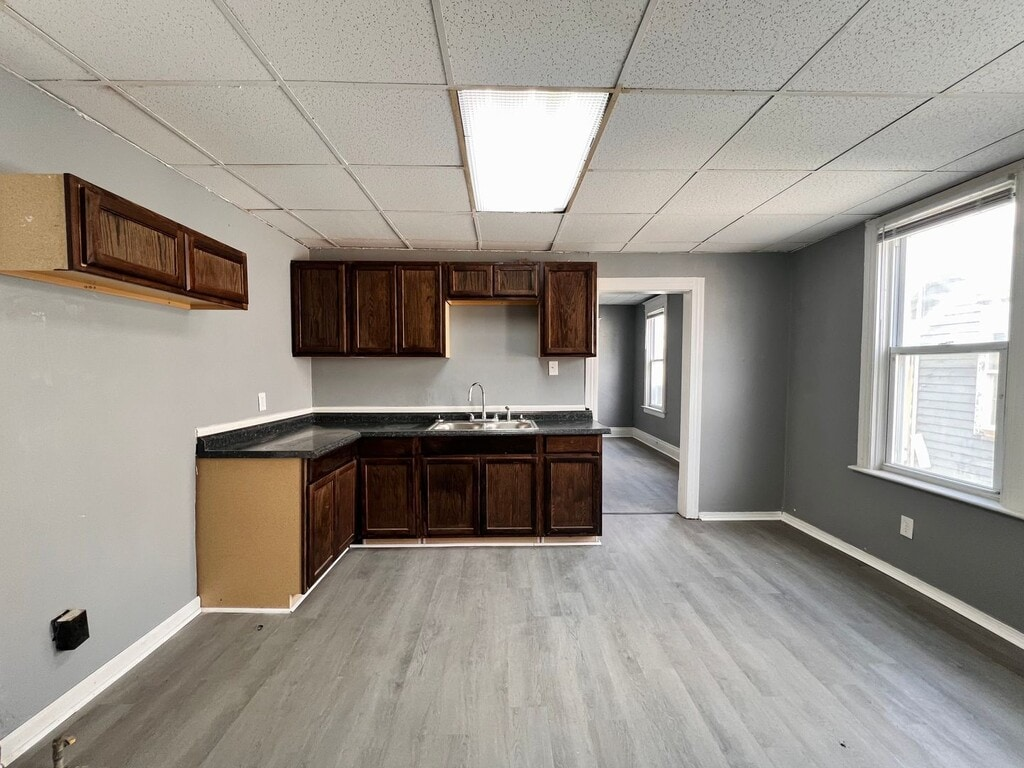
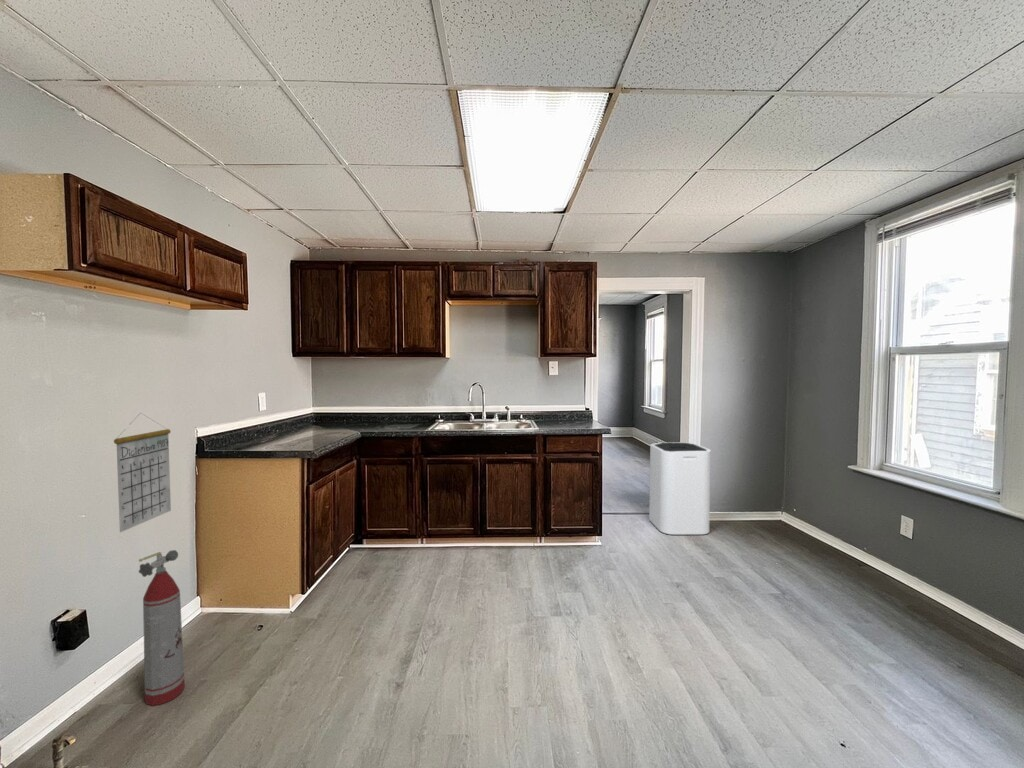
+ calendar (145, 467)
+ fire extinguisher (163, 623)
+ trash can (678, 485)
